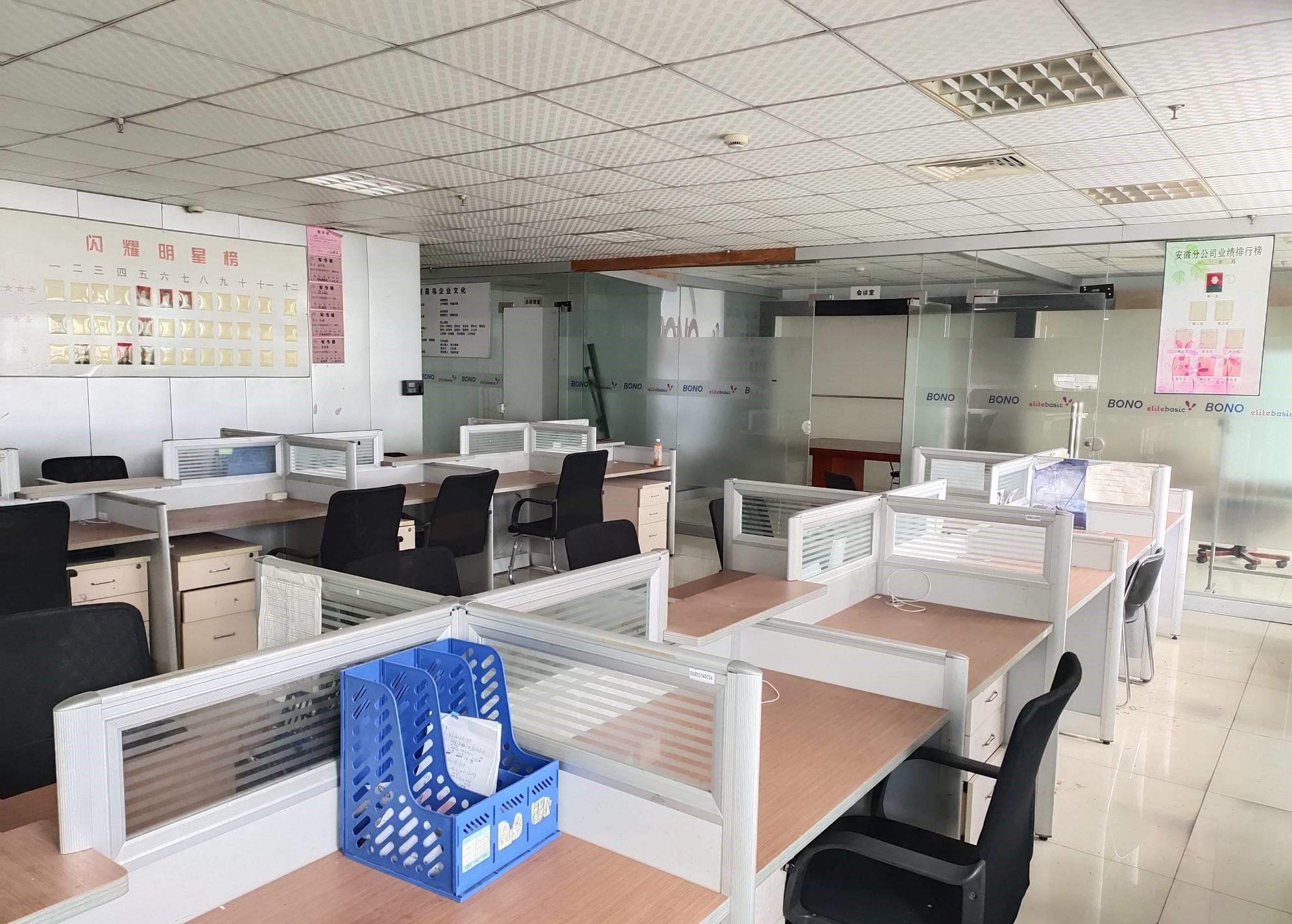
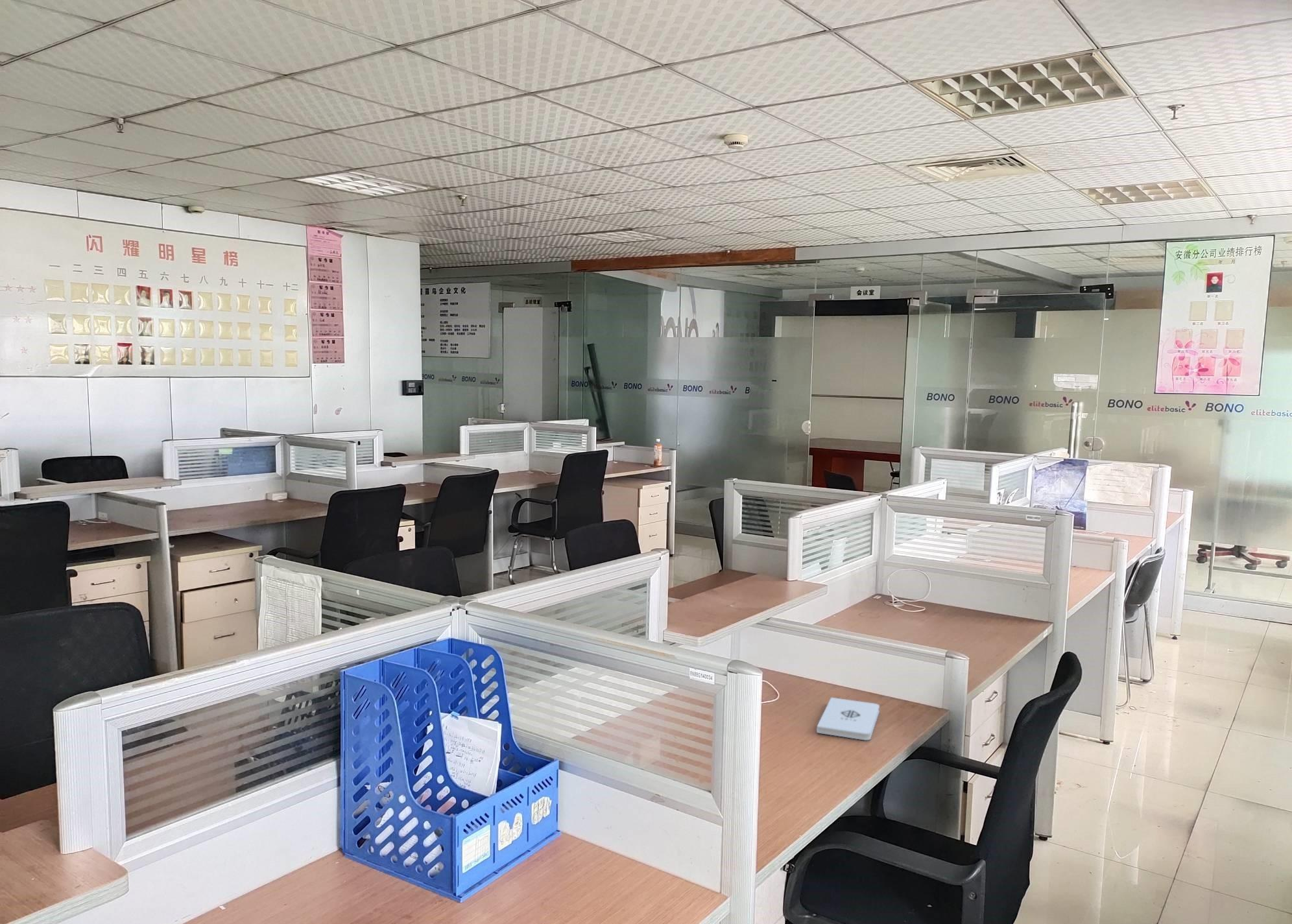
+ notepad (849, 718)
